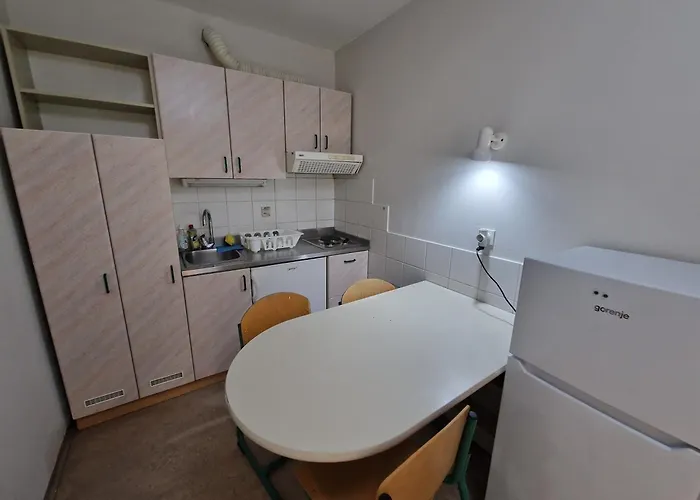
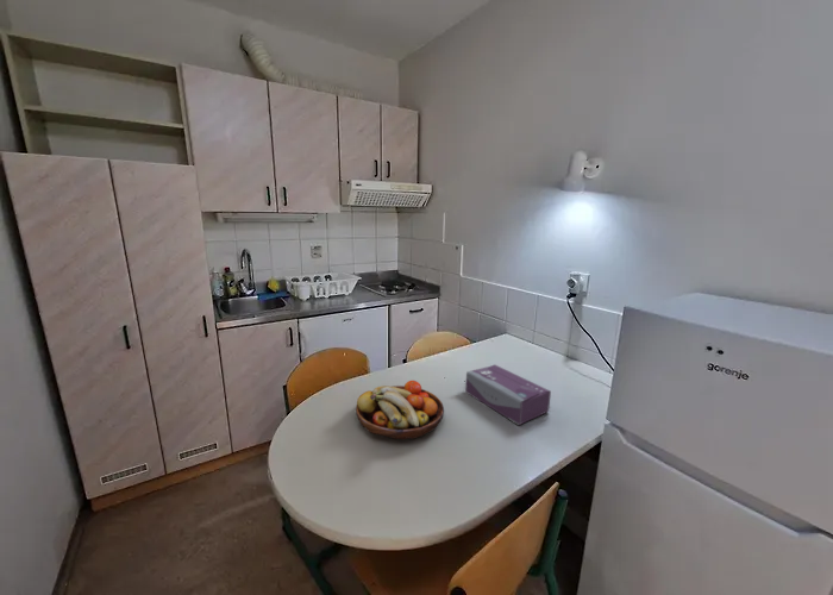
+ tissue box (506, 390)
+ fruit bowl (400, 402)
